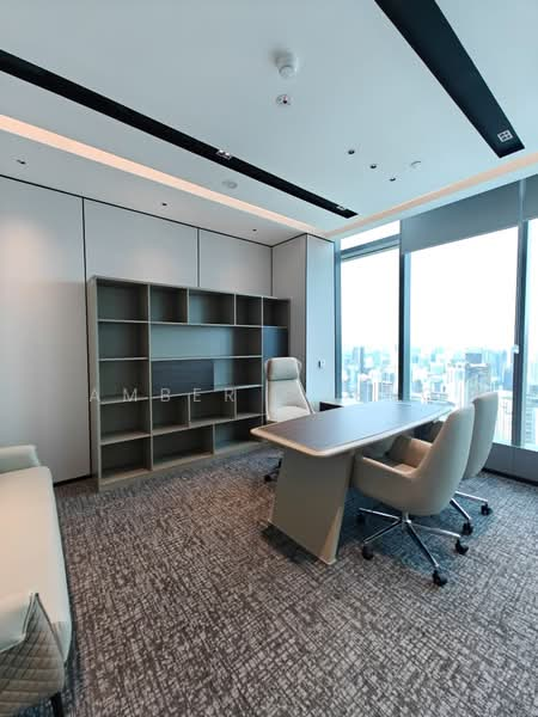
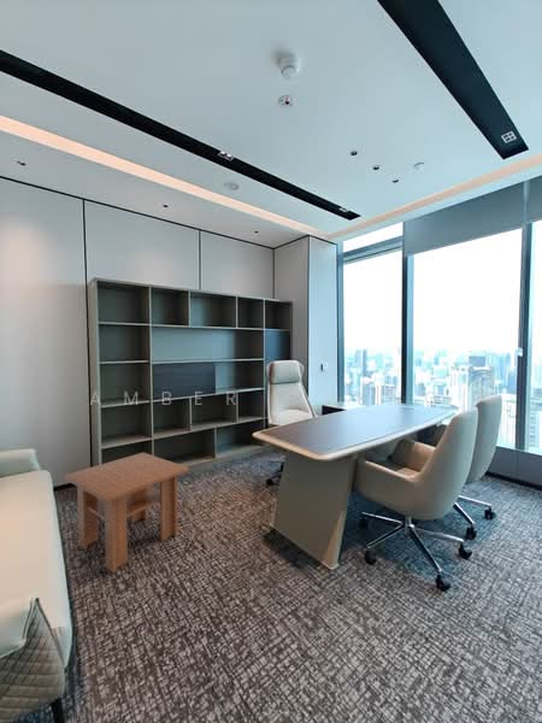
+ coffee table (128, 505)
